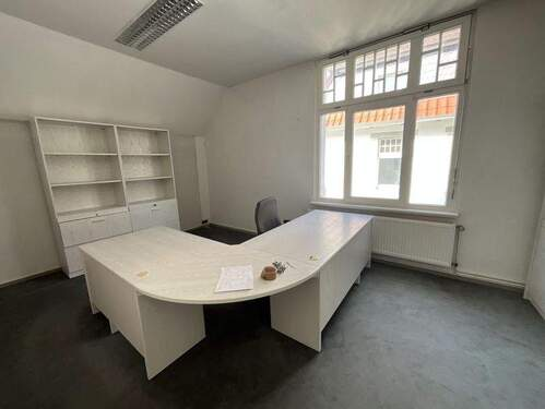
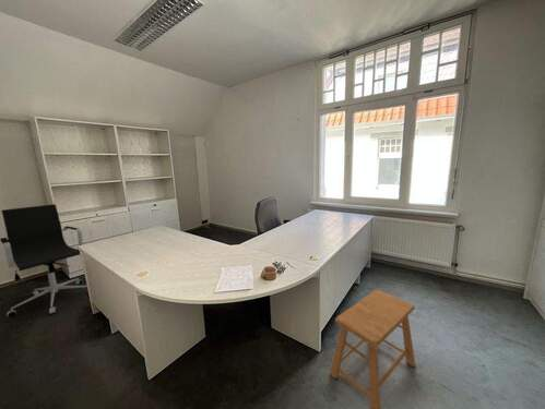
+ stool (374, 340)
+ office chair (43, 255)
